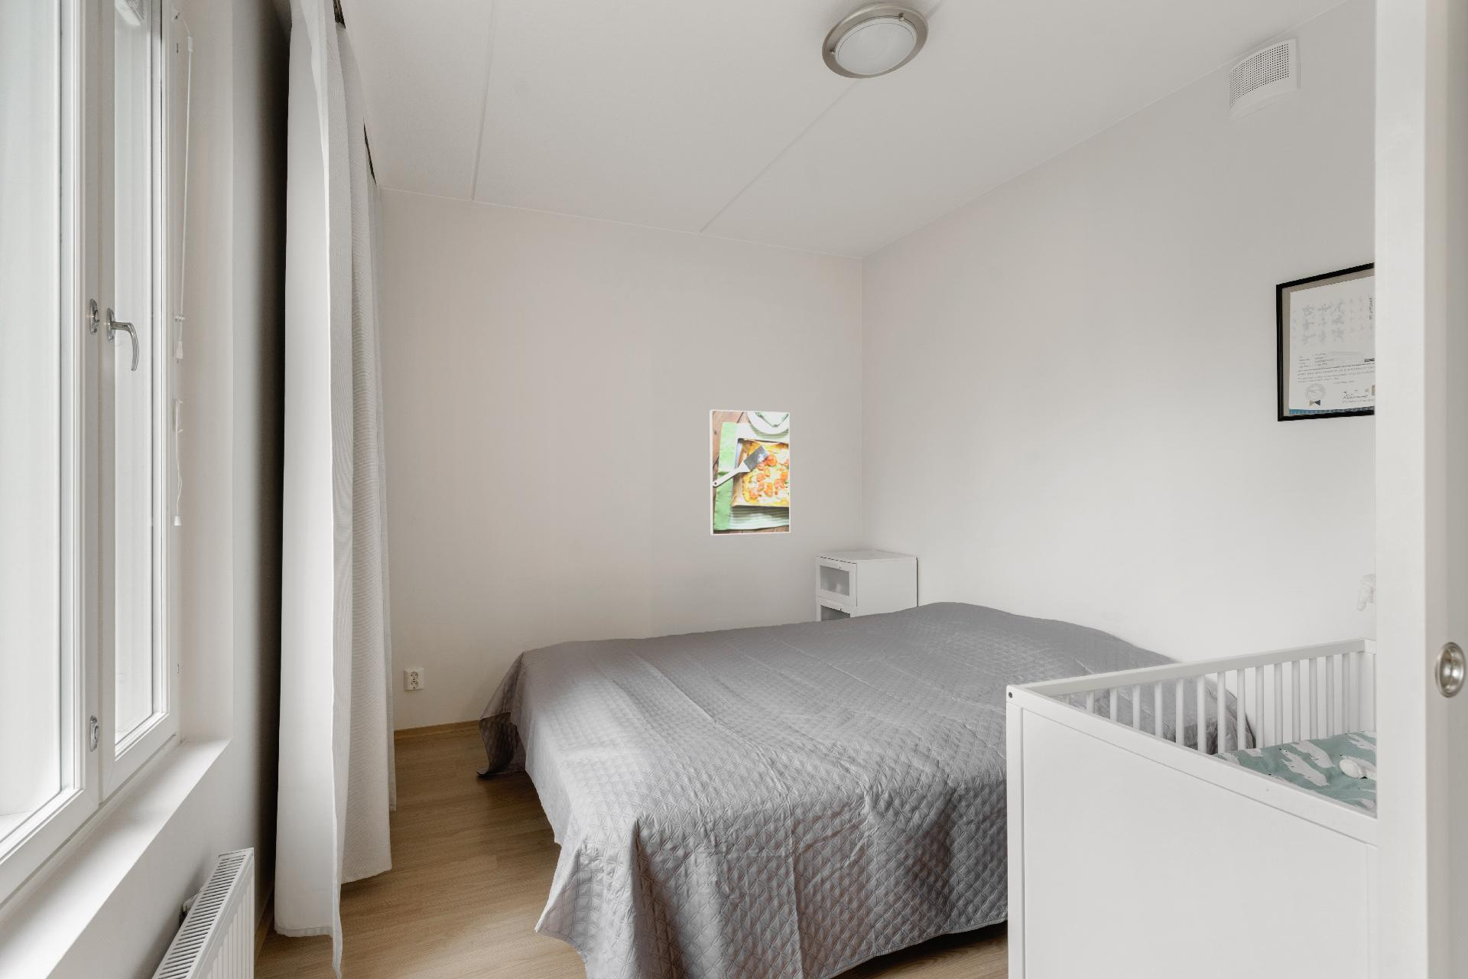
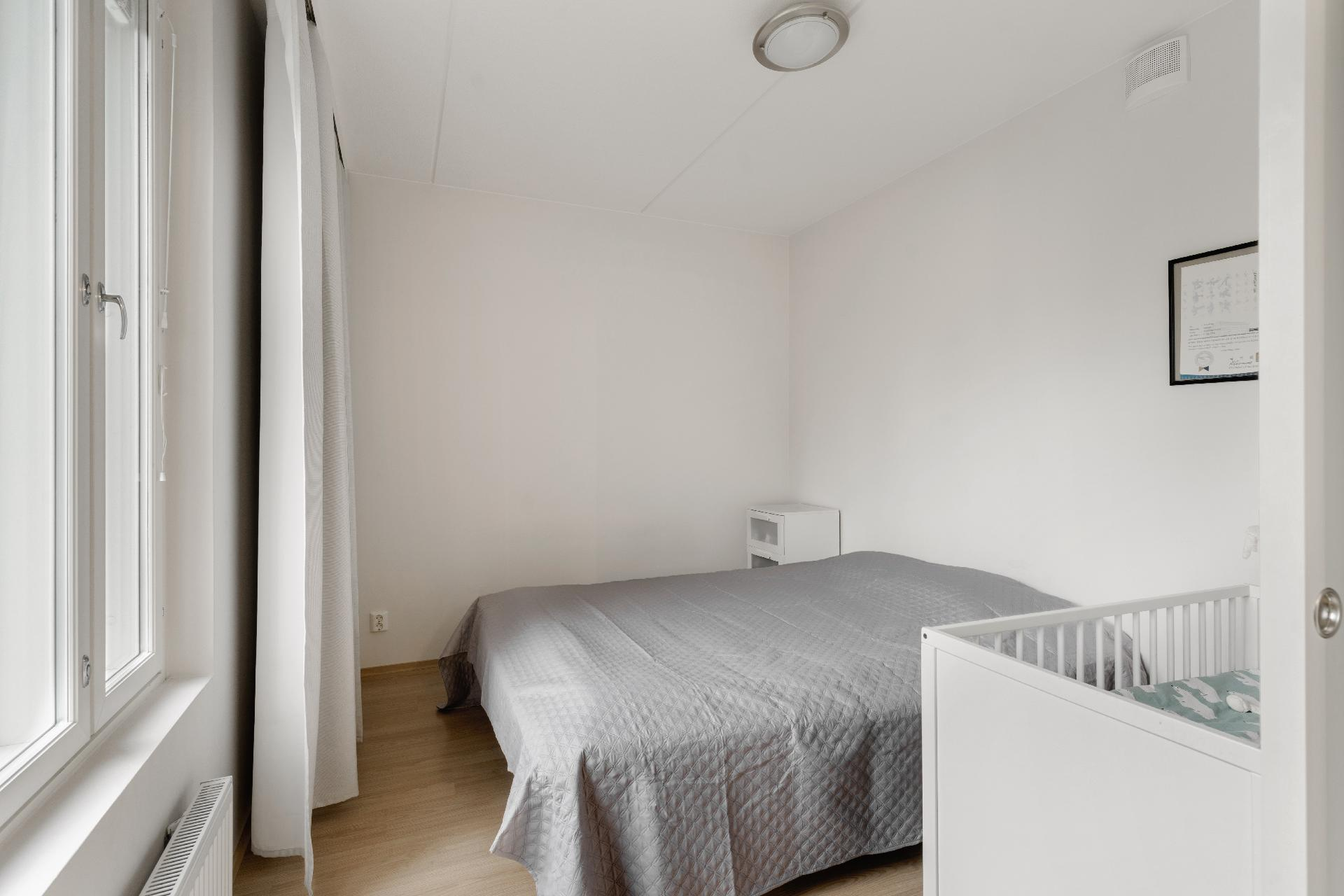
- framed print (750, 472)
